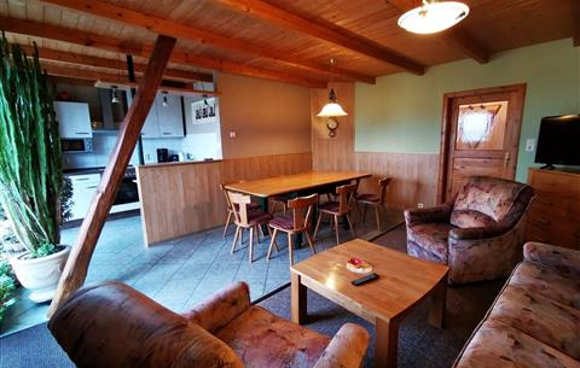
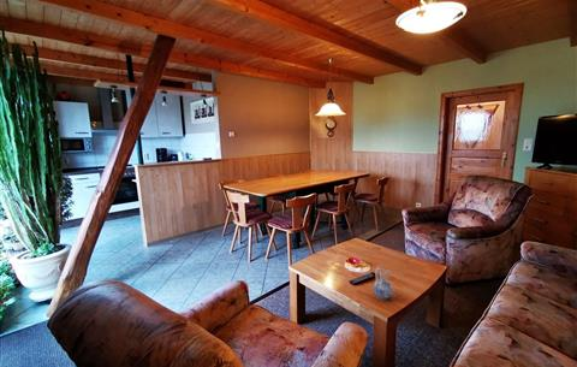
+ ceramic pitcher (382, 280)
